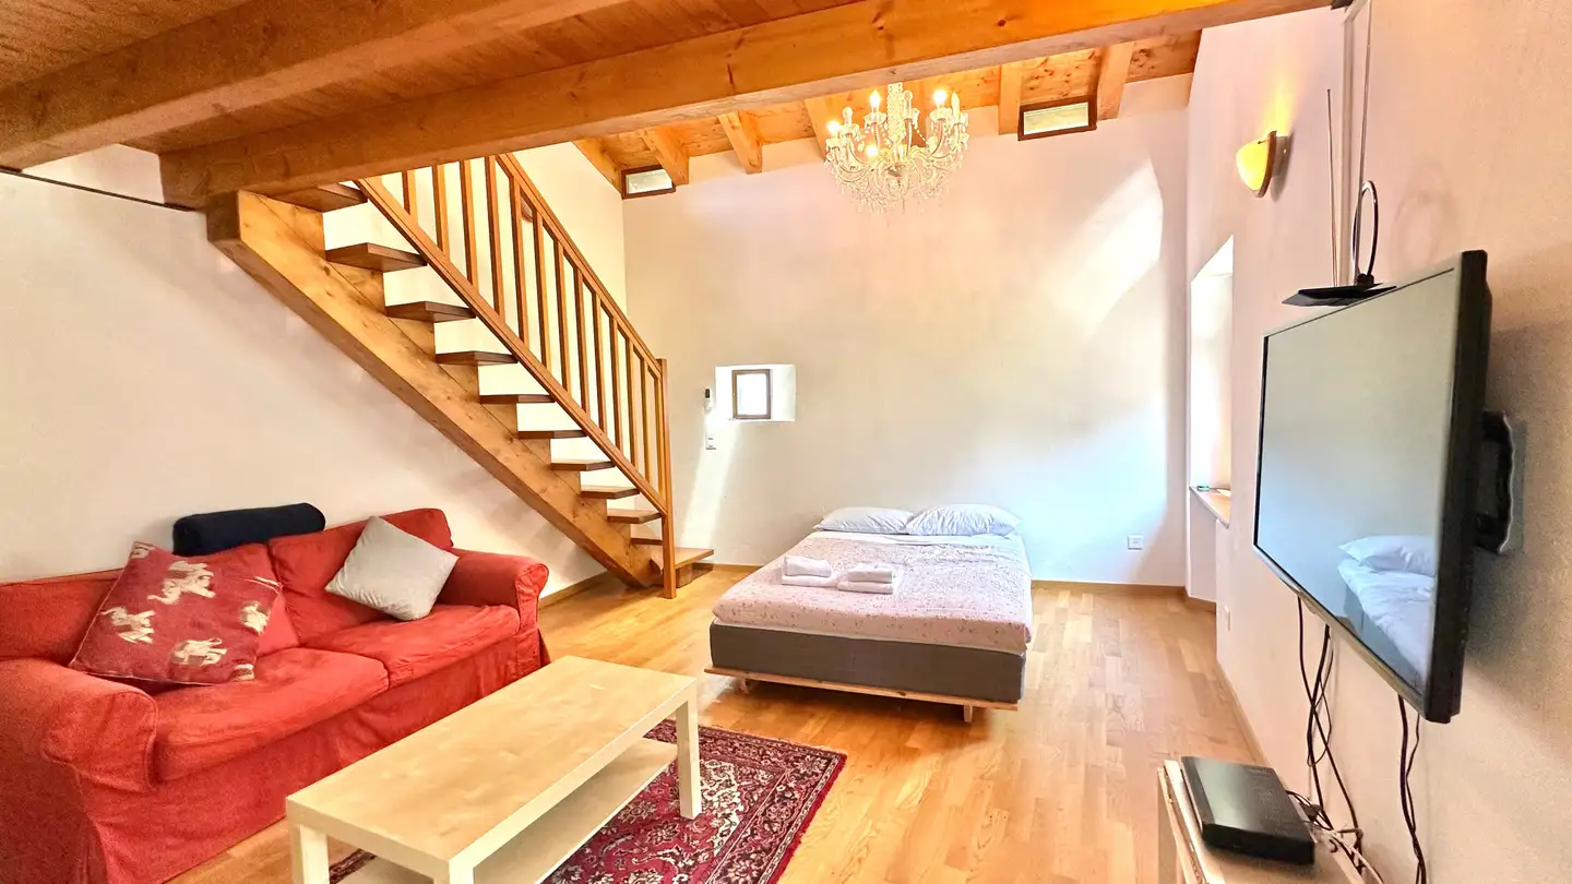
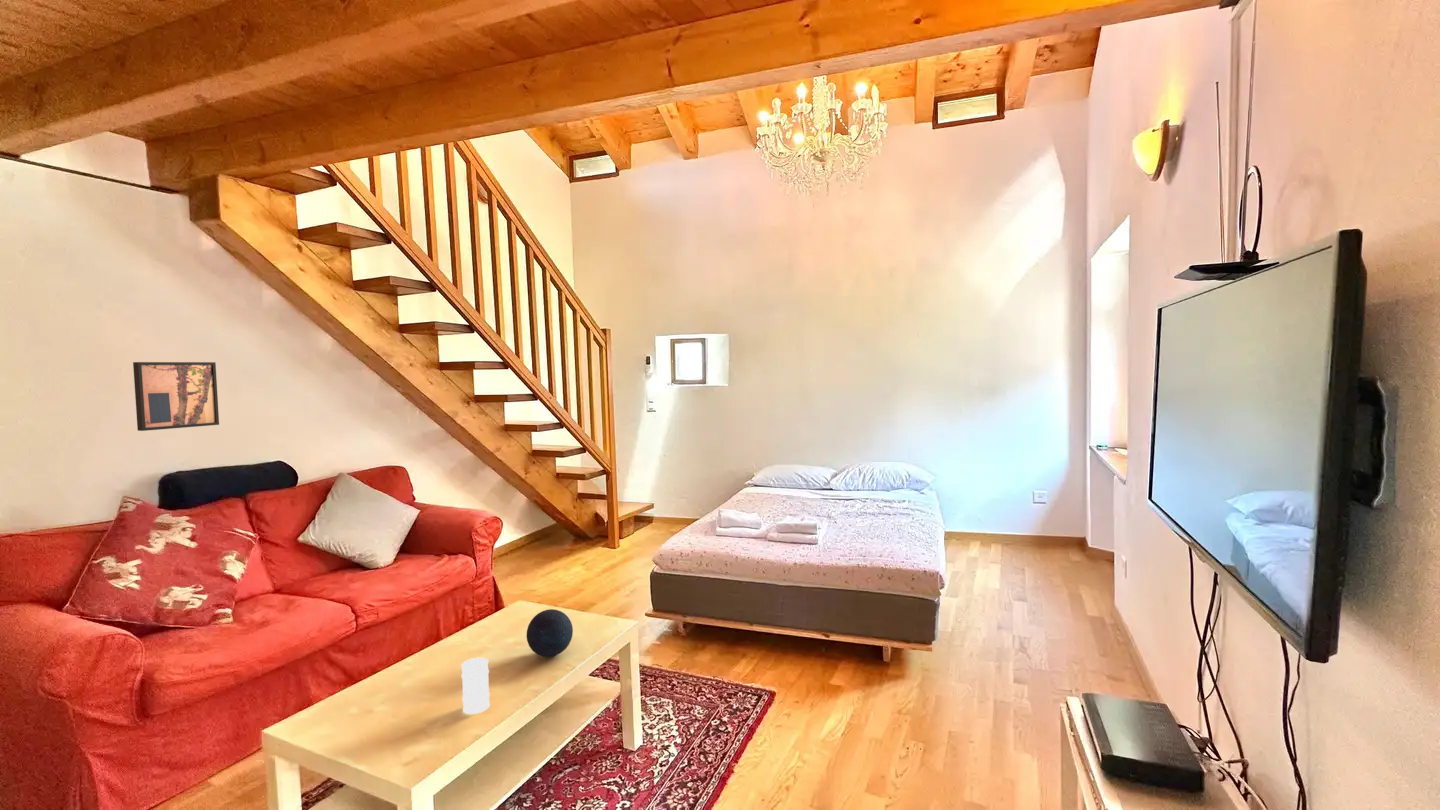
+ barrel (475, 685)
+ wall art (178, 395)
+ decorative orb (549, 632)
